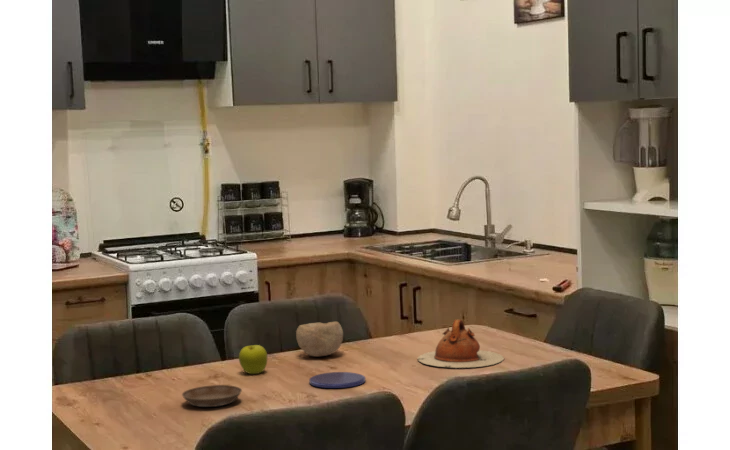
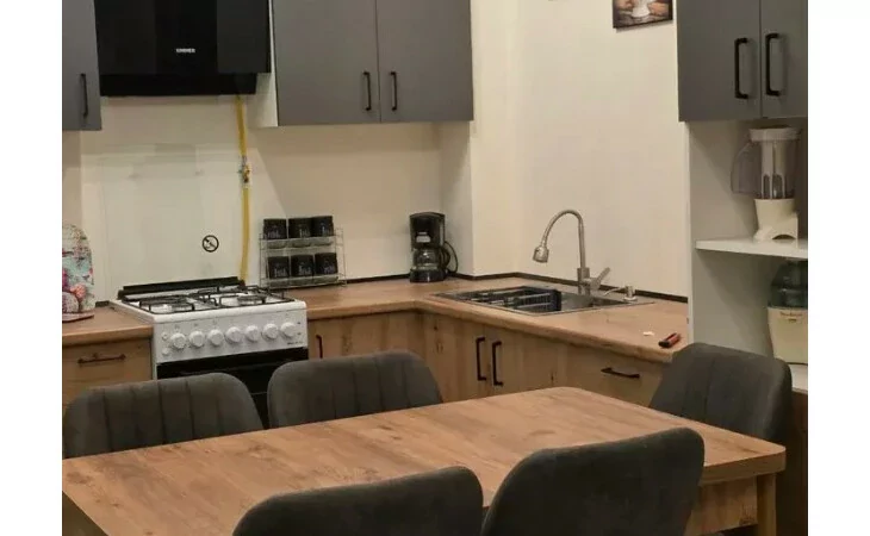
- bowl (320, 338)
- teapot (460, 339)
- saucer (337, 379)
- fruit (253, 359)
- saucer (212, 396)
